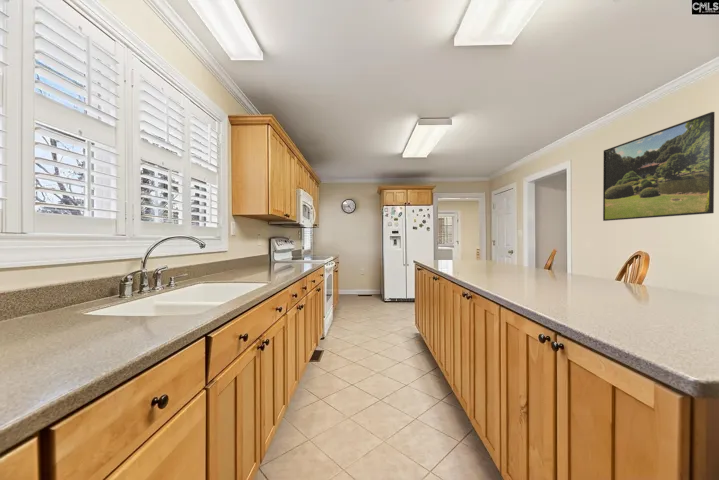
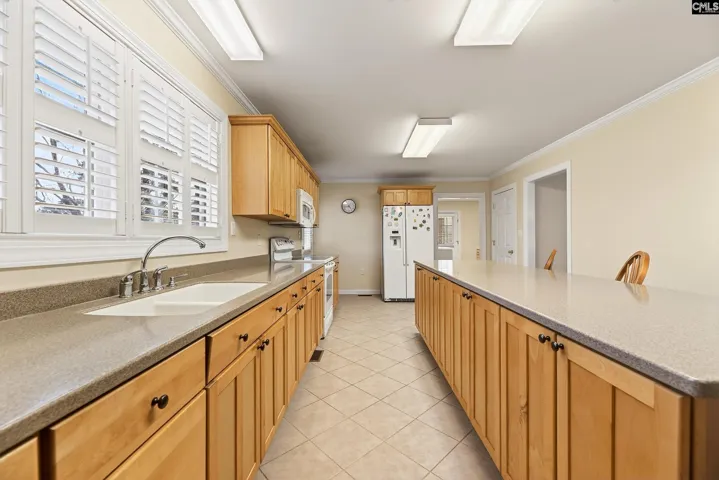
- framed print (648, 176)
